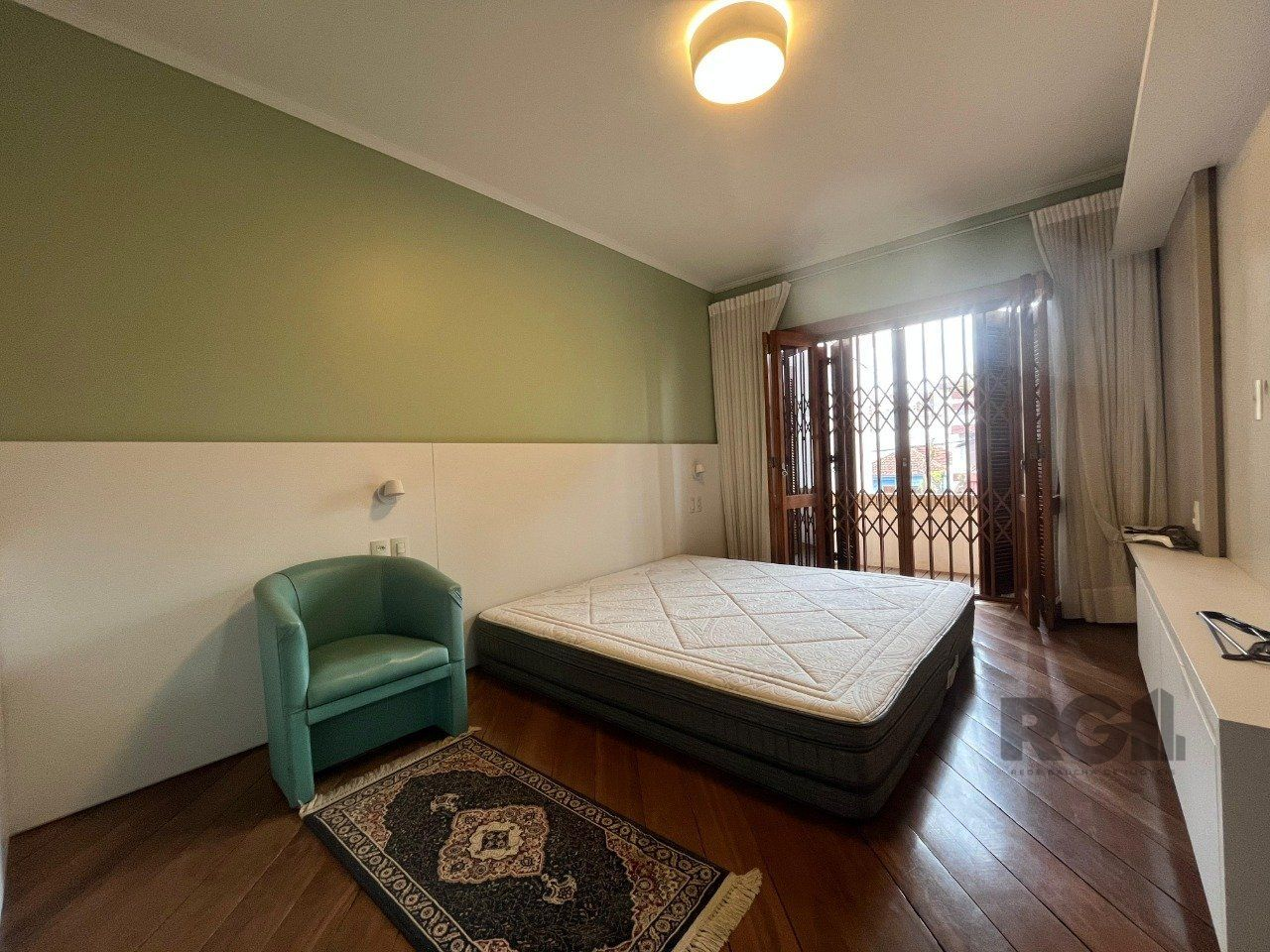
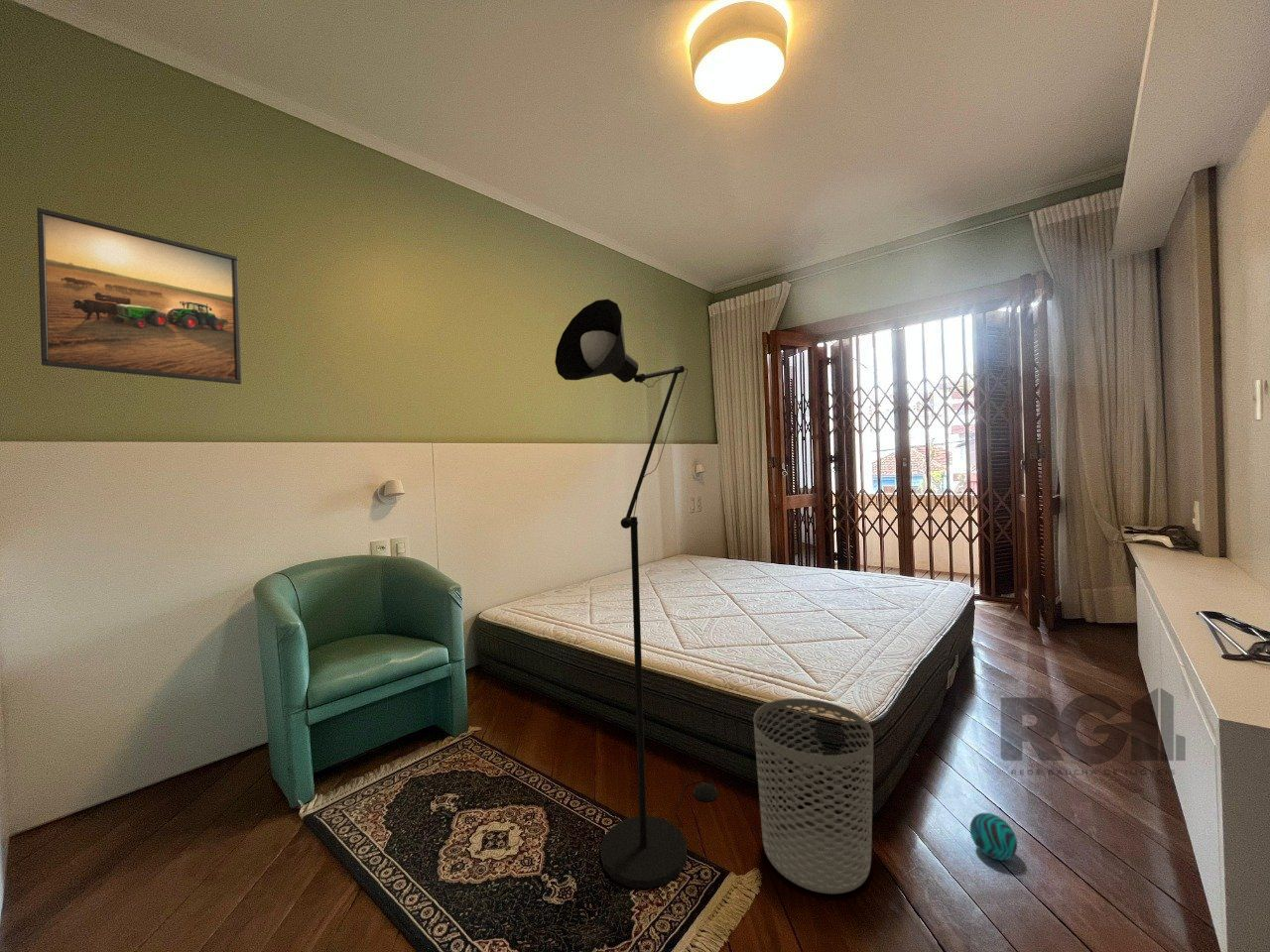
+ floor lamp (638, 572)
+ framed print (150, 305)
+ decorative ball (992, 835)
+ waste bin (813, 788)
